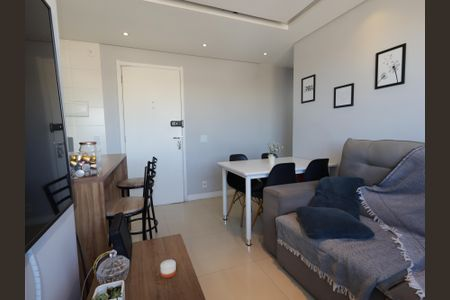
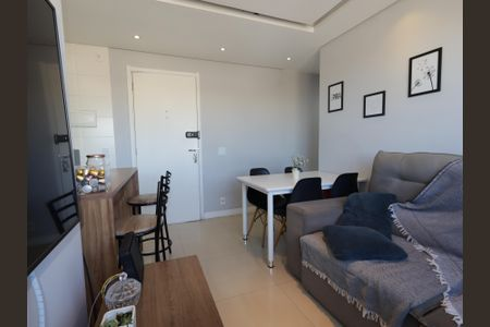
- candle (168, 263)
